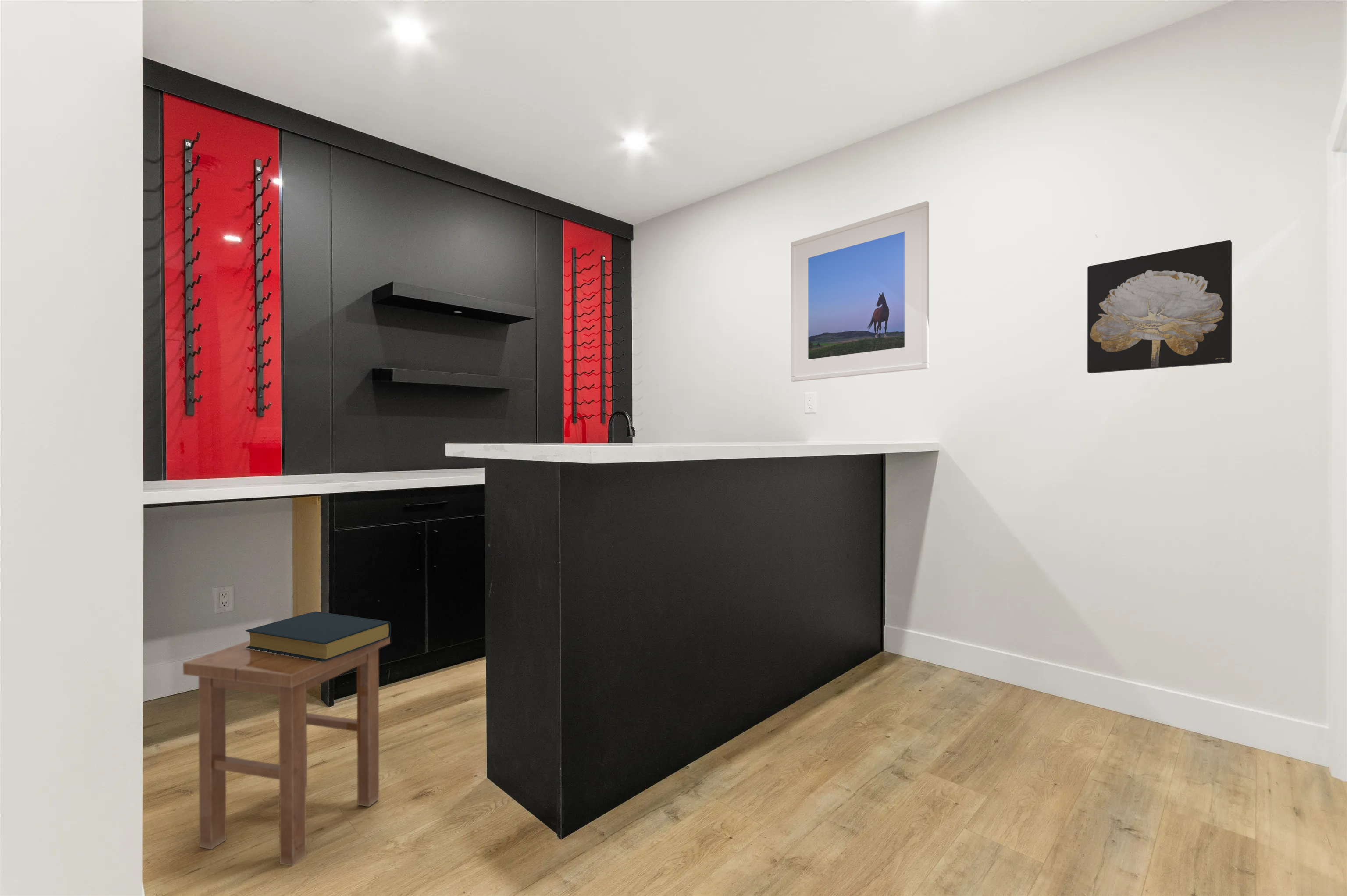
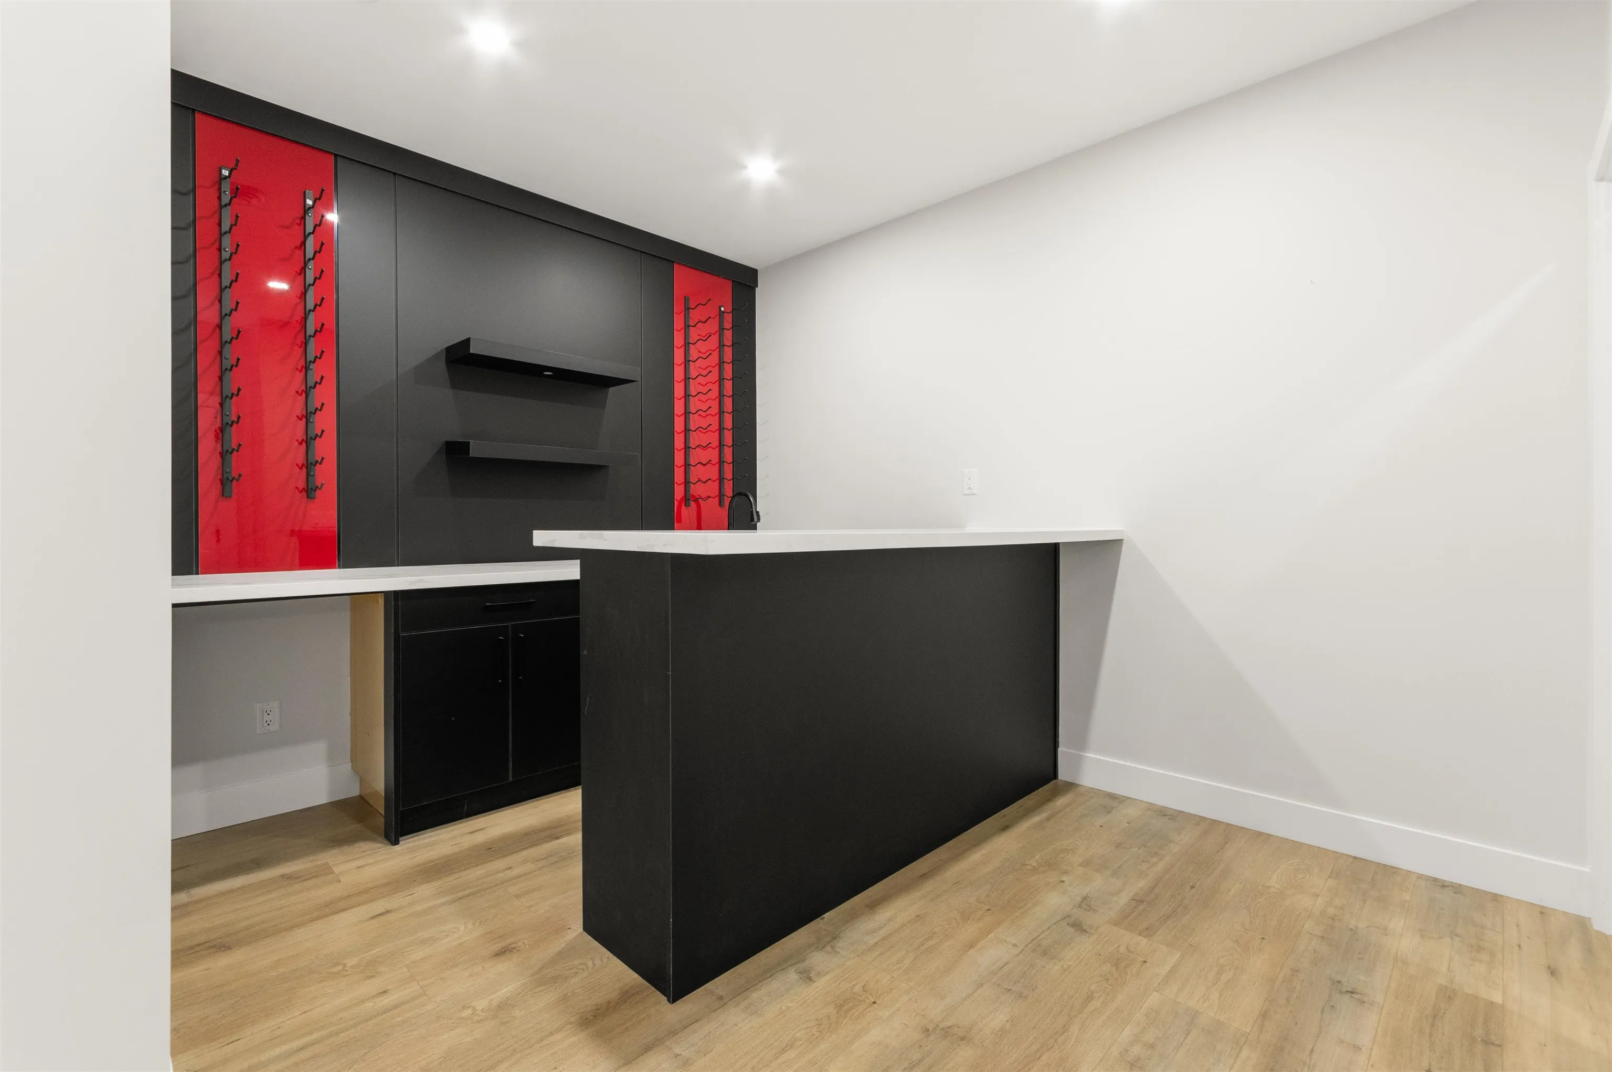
- wall art (1155, 311)
- stool (294, 734)
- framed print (854, 300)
- hardback book (320, 633)
